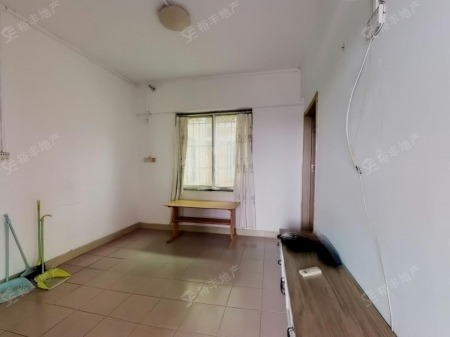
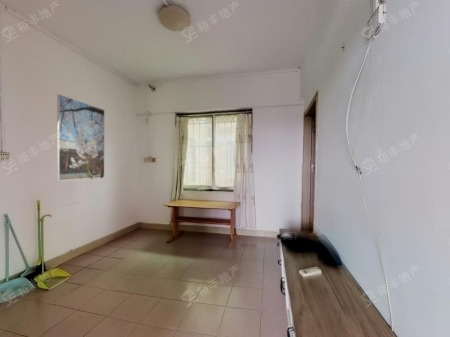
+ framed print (83, 141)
